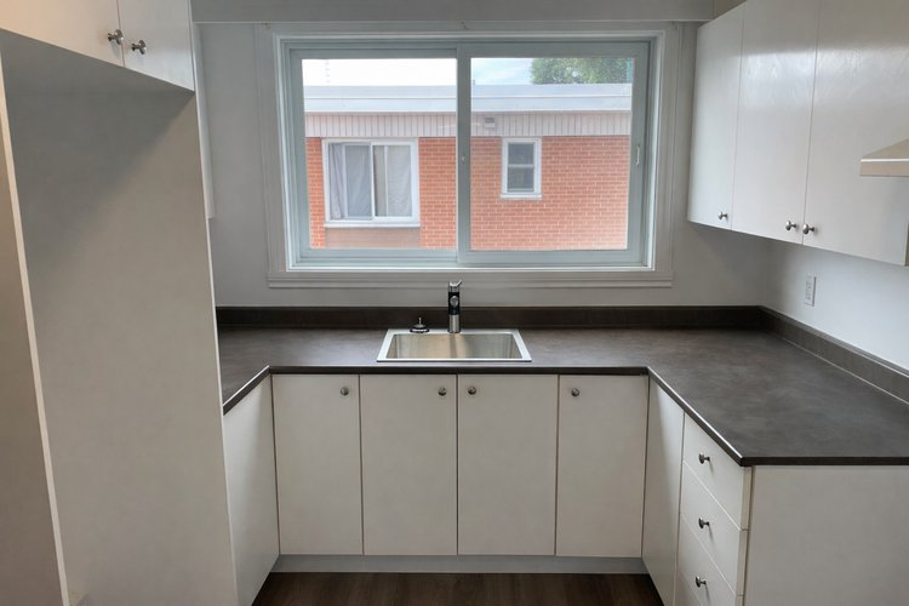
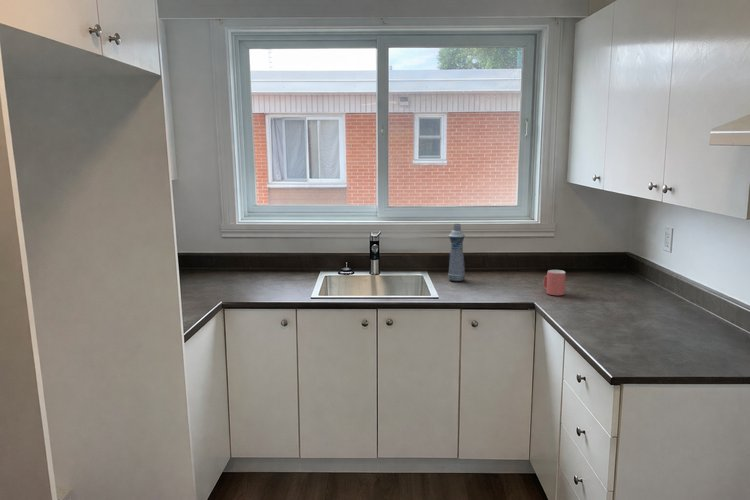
+ bottle (456, 252)
+ mug (553, 281)
